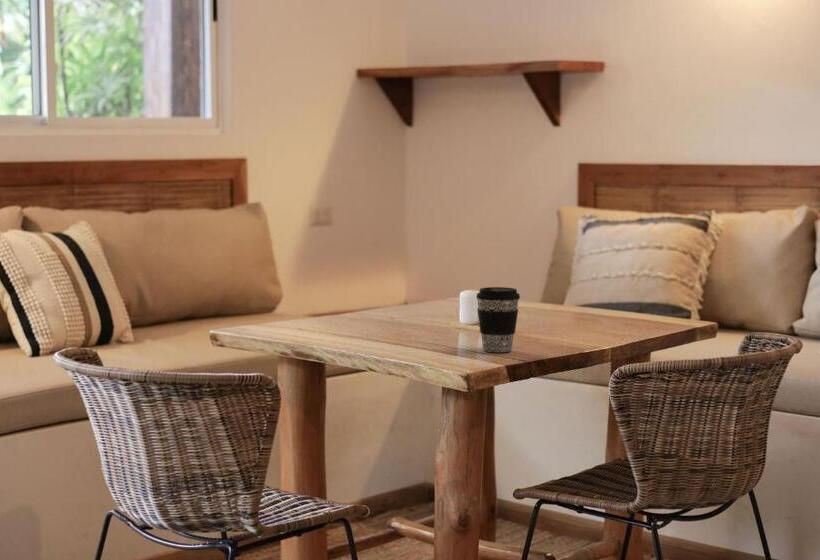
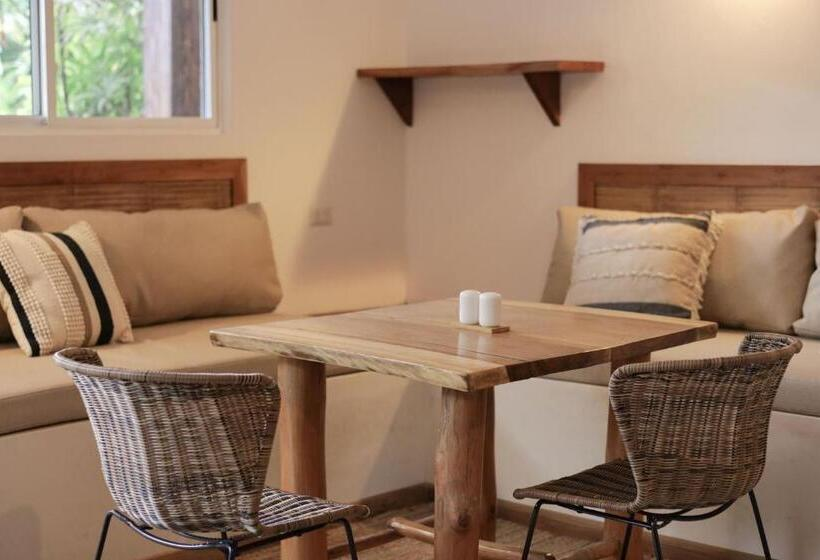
- coffee cup (497, 319)
